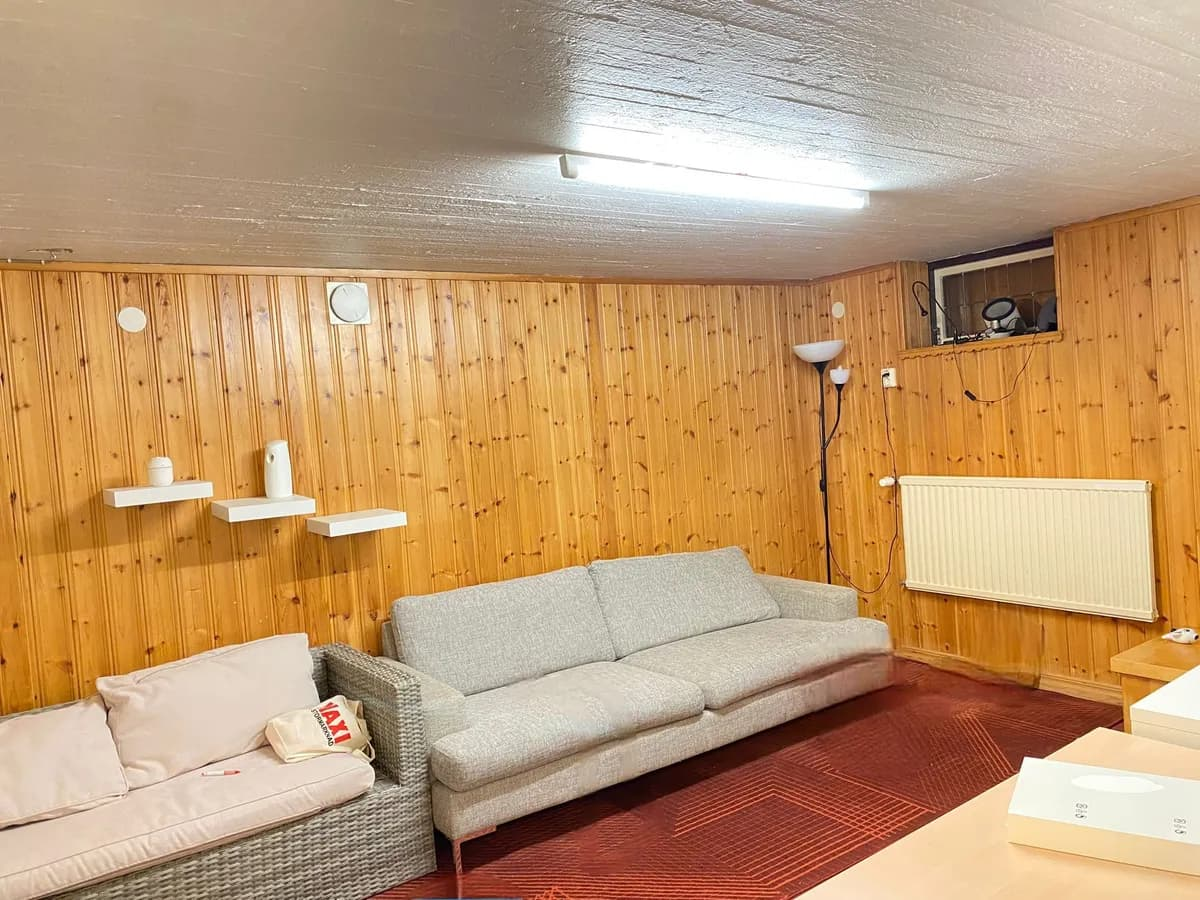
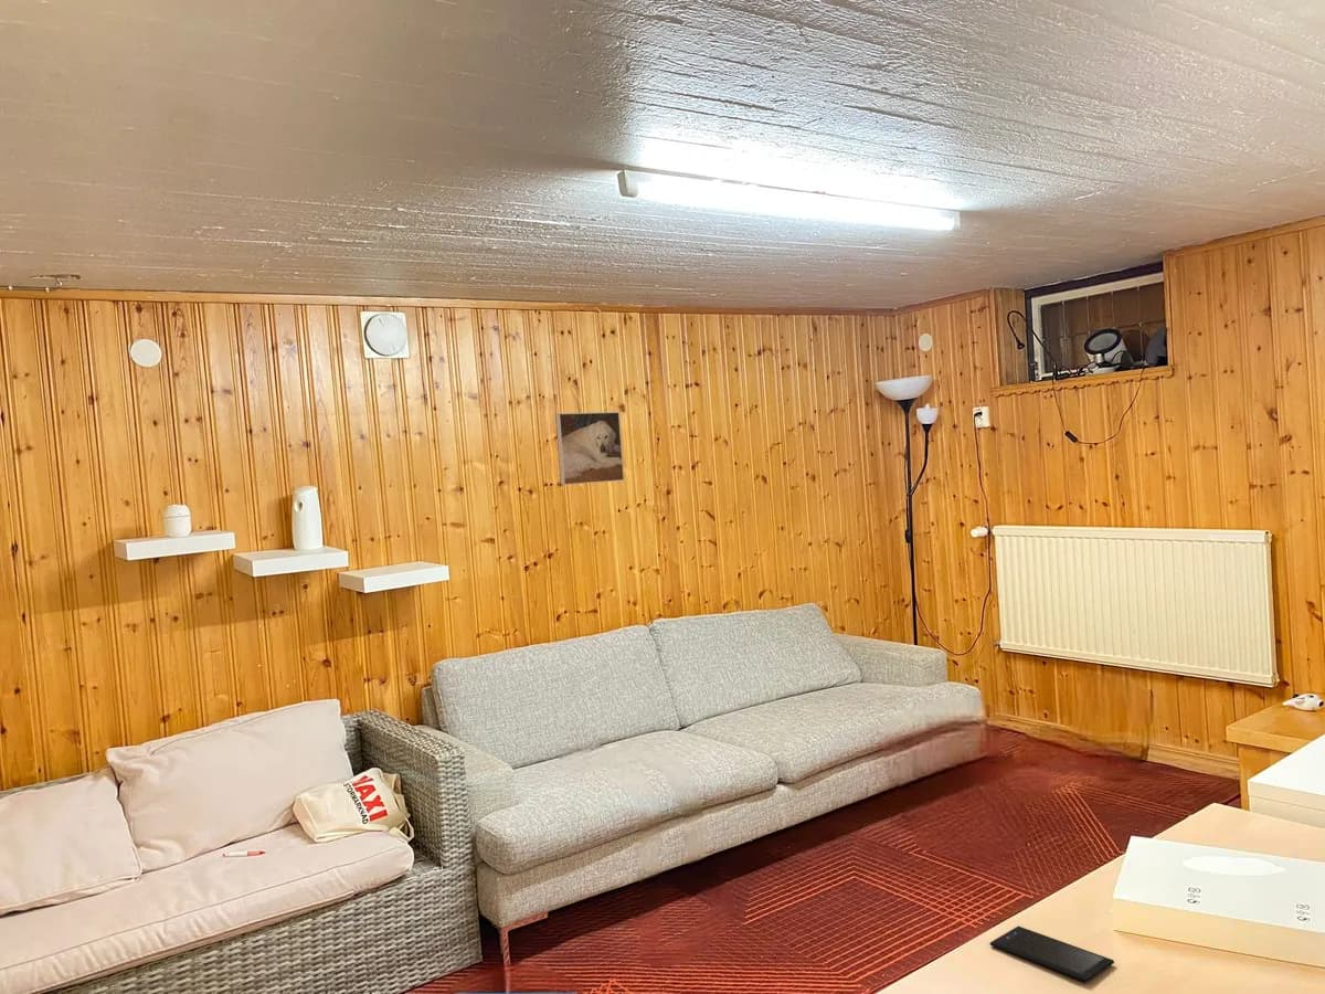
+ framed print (590, 447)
+ smartphone (1050, 952)
